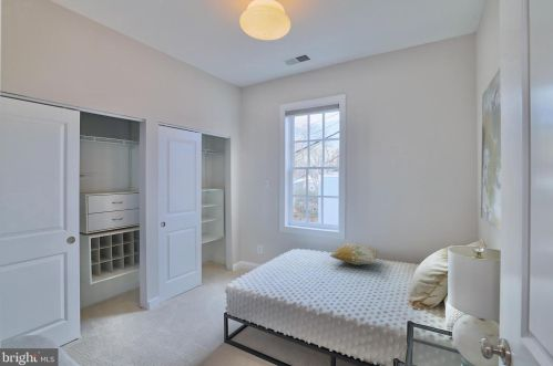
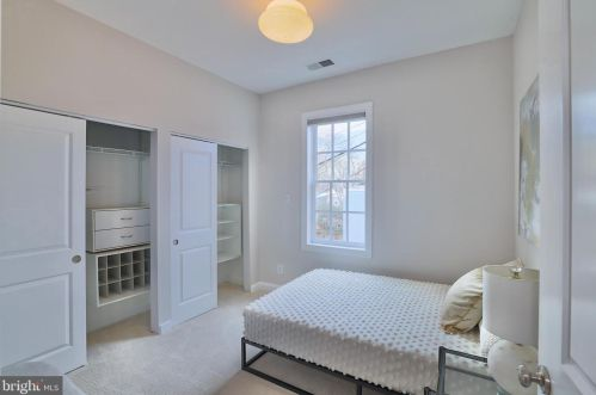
- decorative pillow (356, 253)
